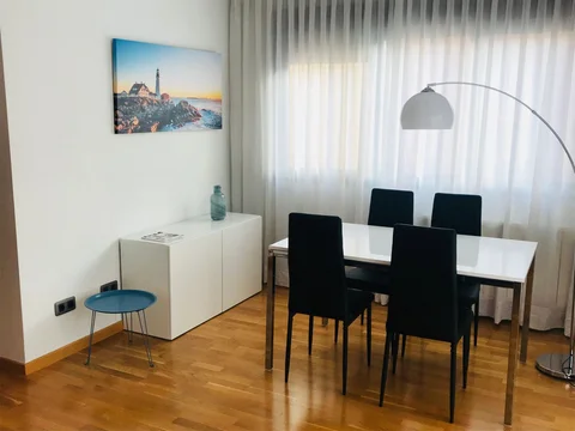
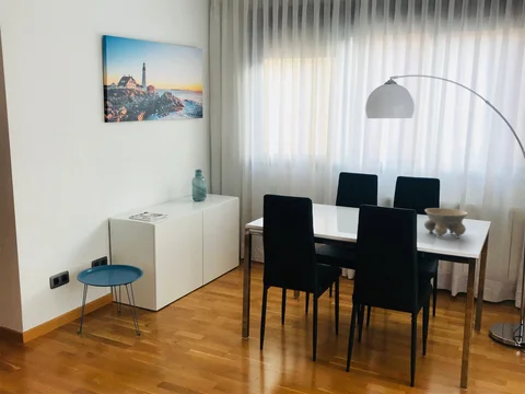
+ bowl (445, 223)
